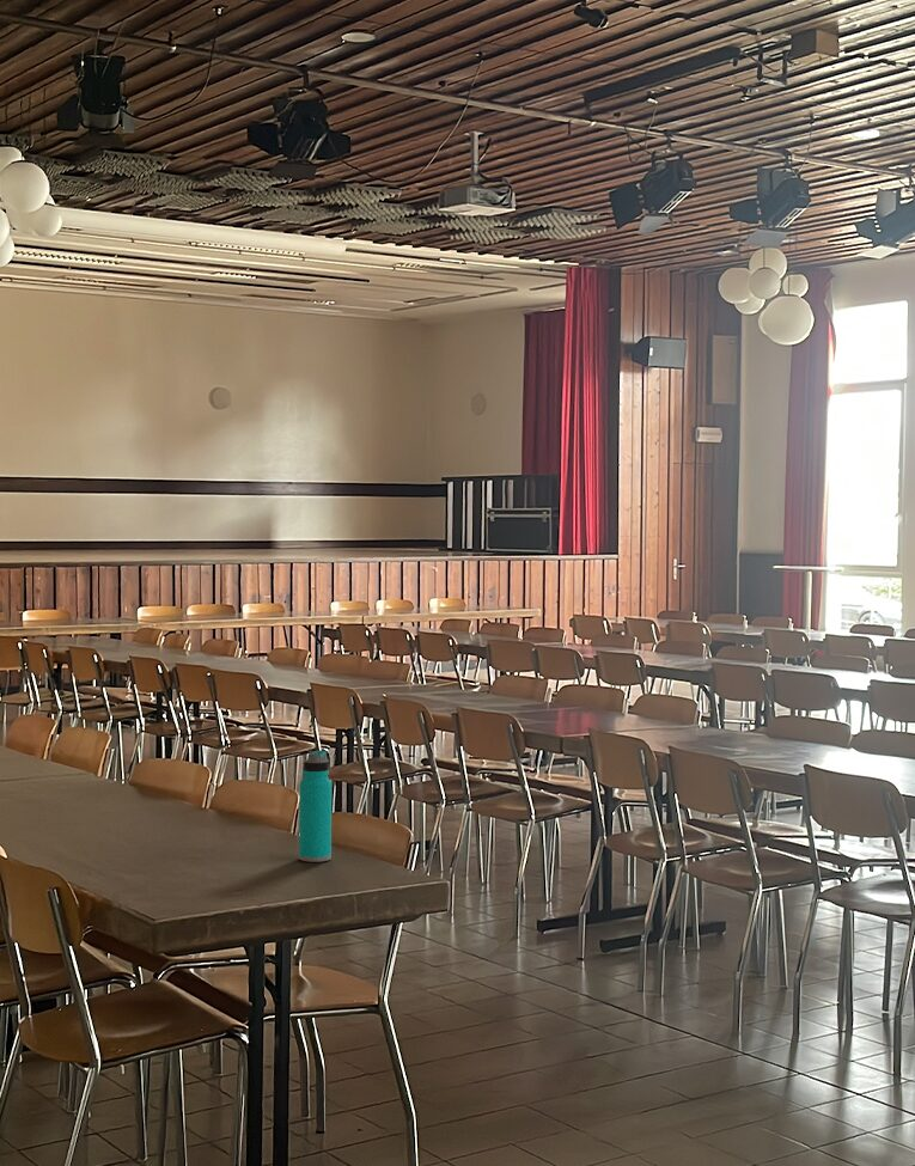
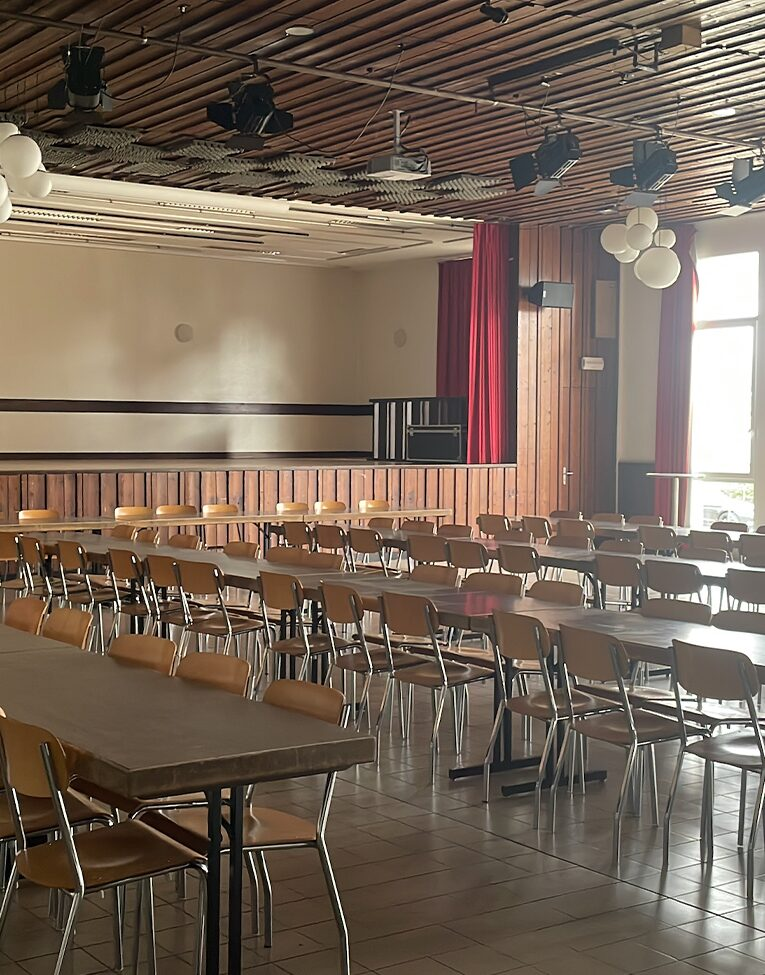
- water bottle (315, 805)
